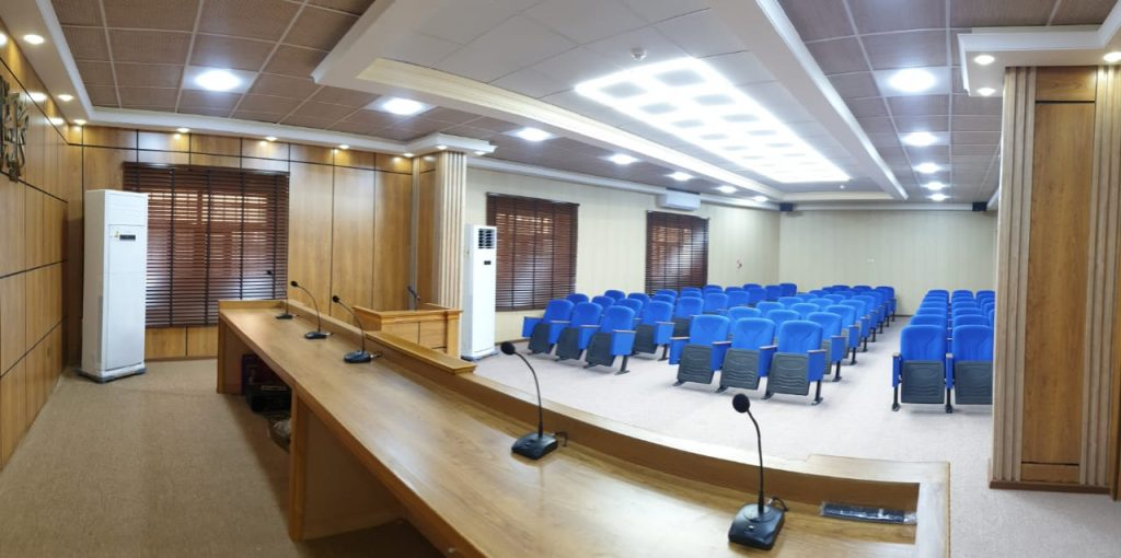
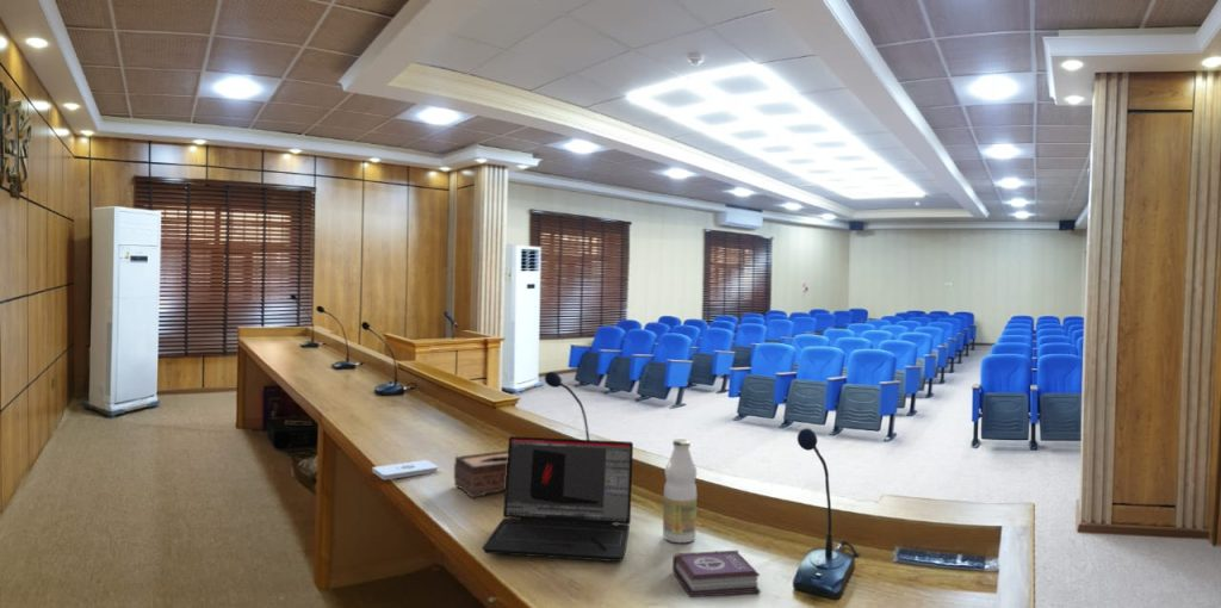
+ bottle (680, 489)
+ laptop (562, 494)
+ notepad (405, 469)
+ tissue box (496, 471)
+ book (714, 571)
